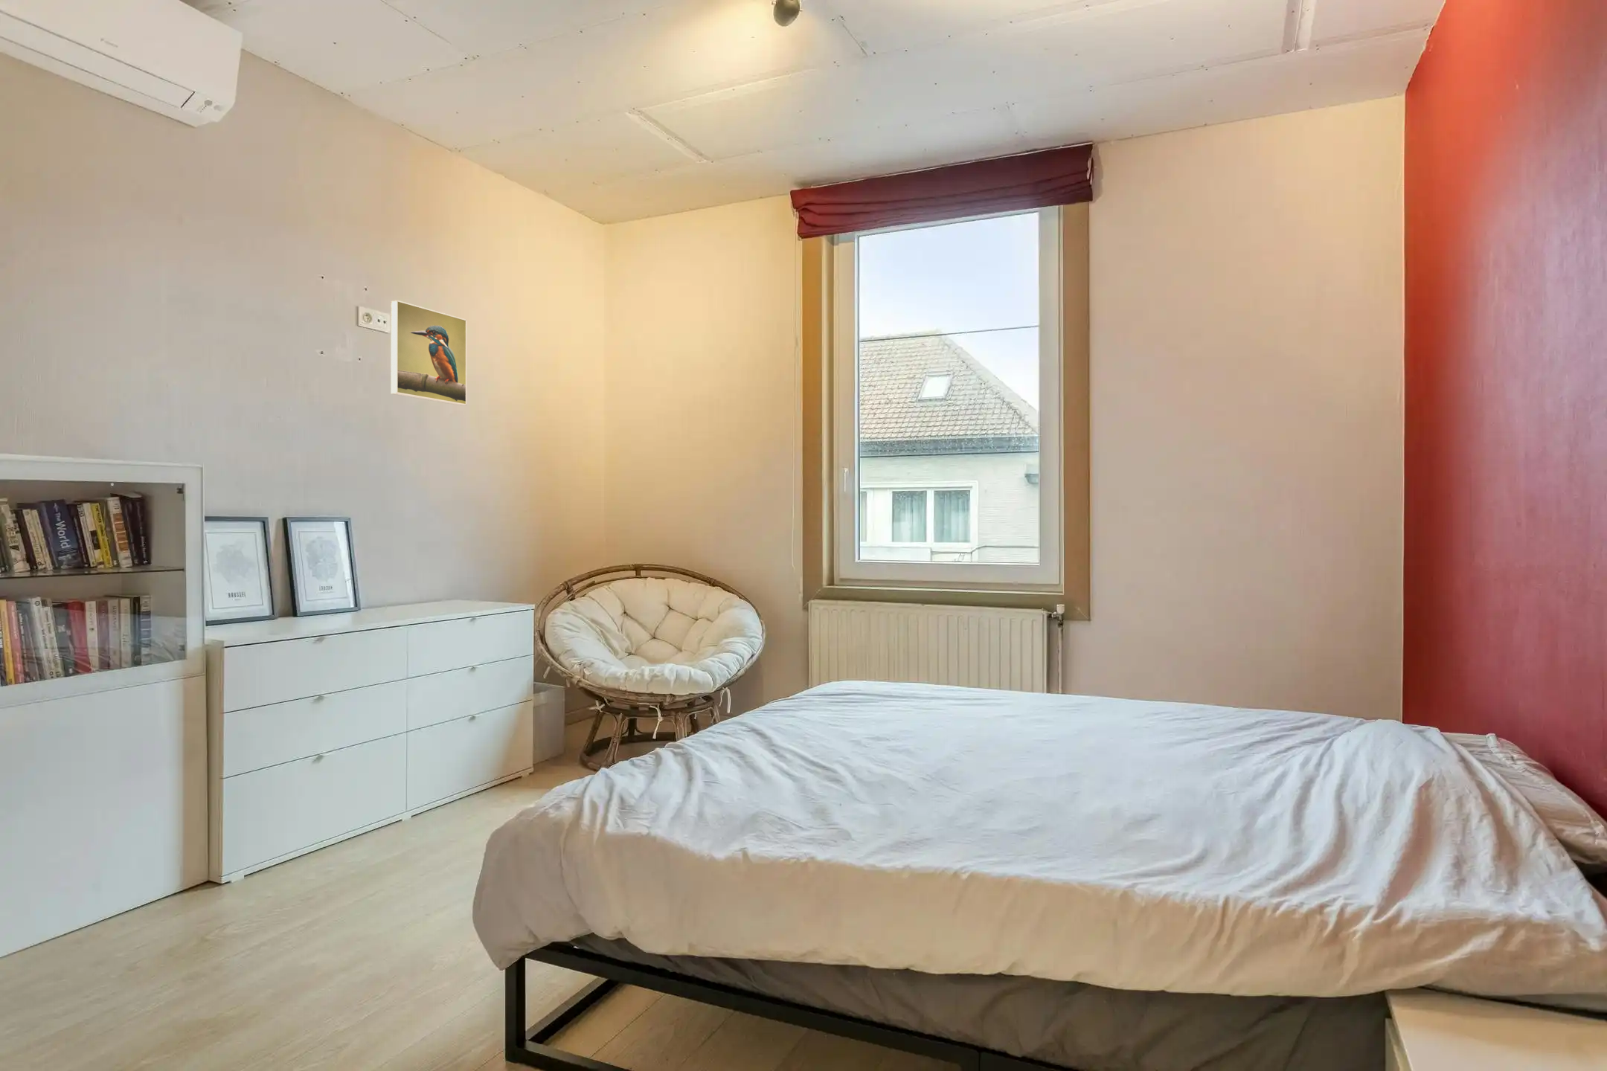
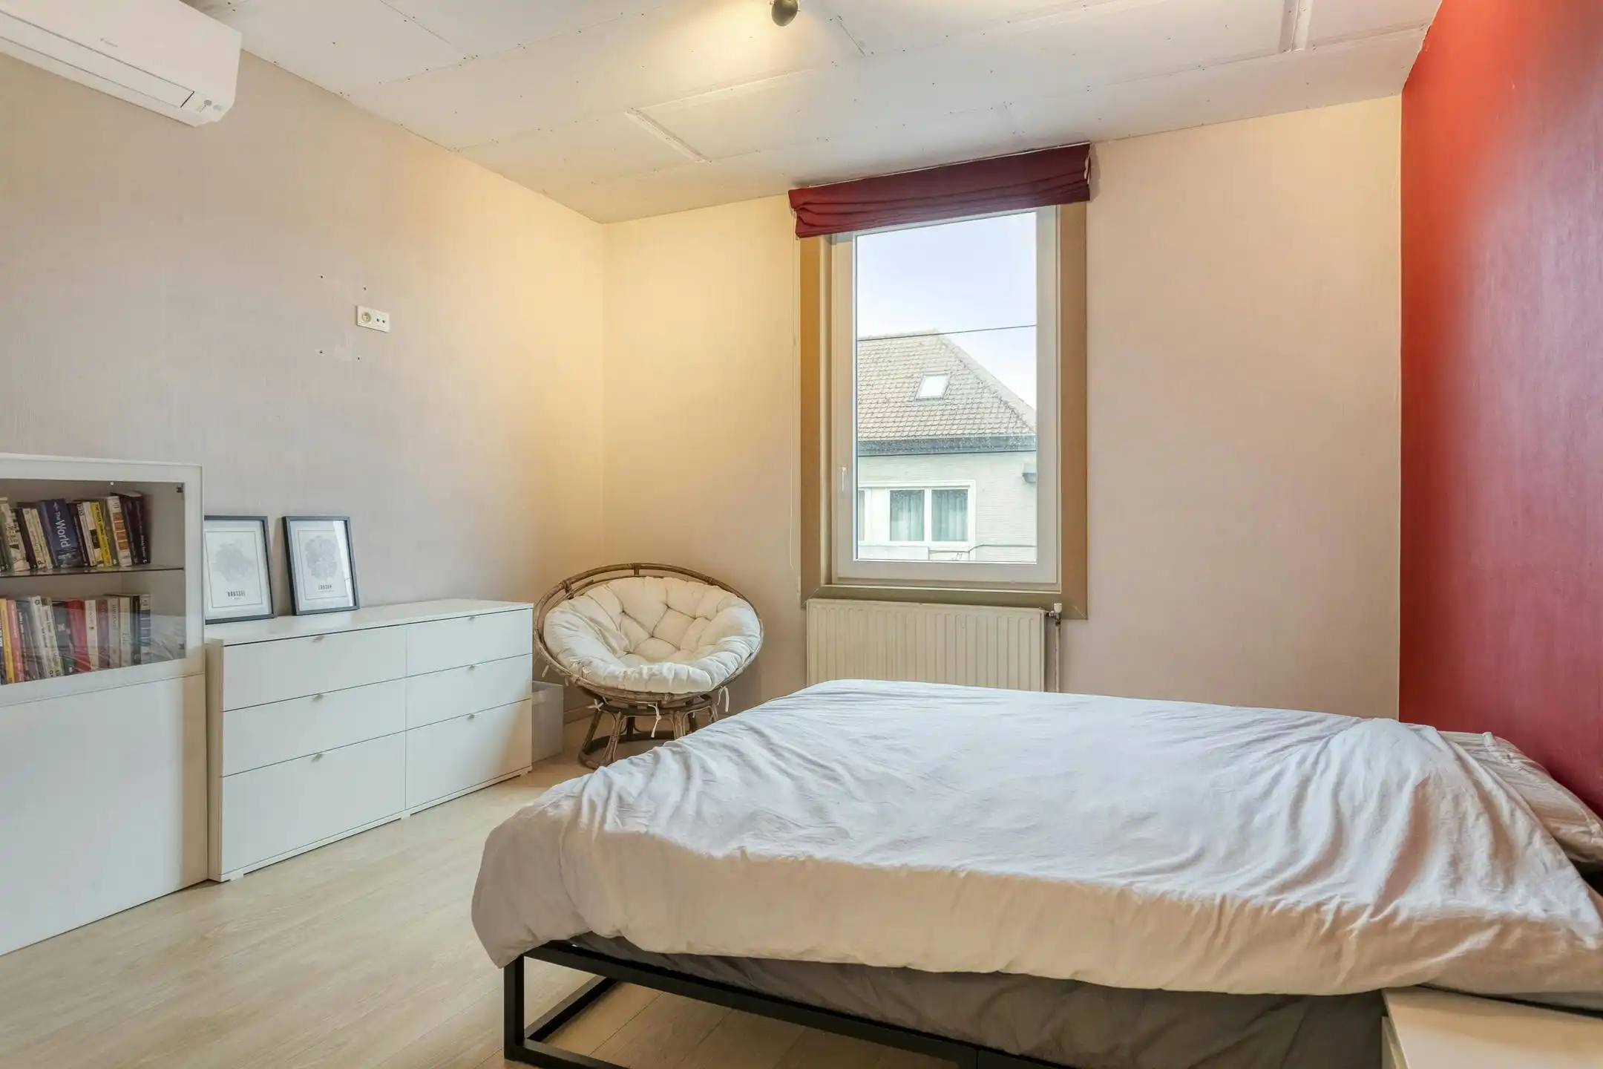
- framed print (430, 355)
